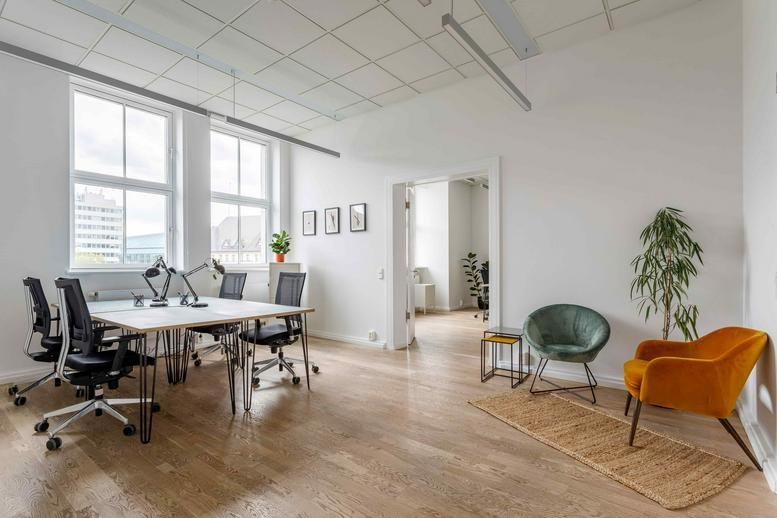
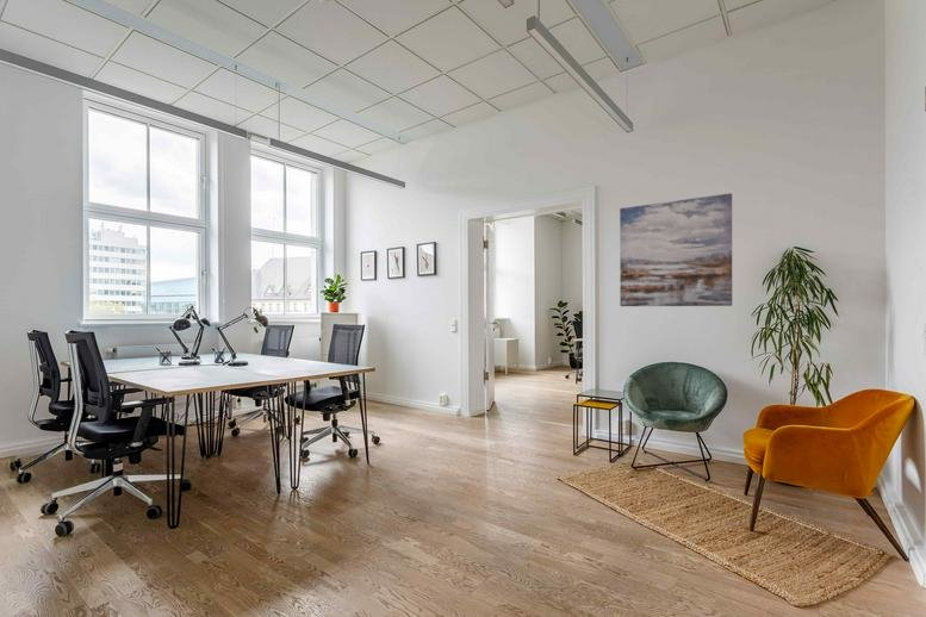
+ wall art (672, 254)
